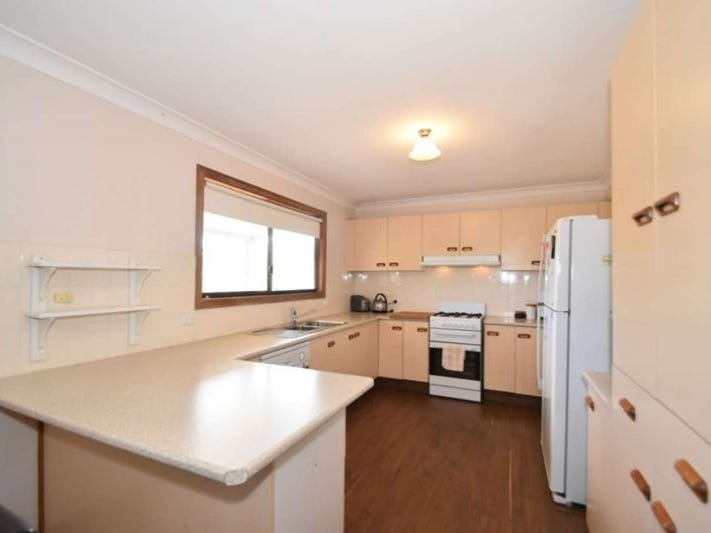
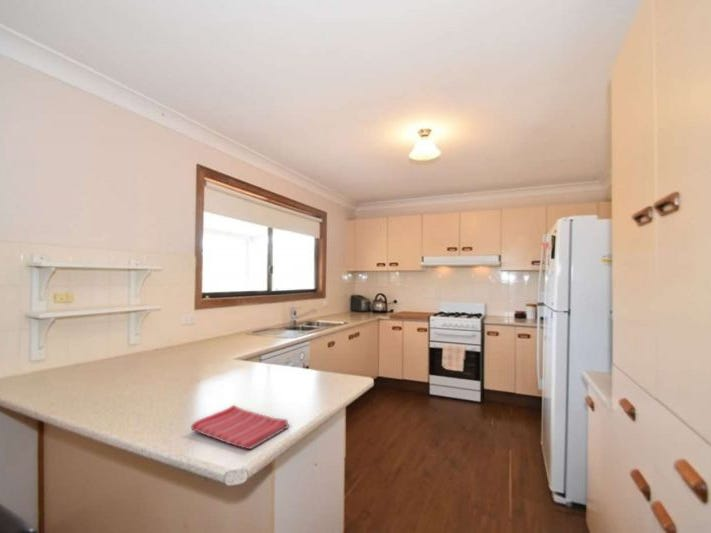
+ dish towel (240, 425)
